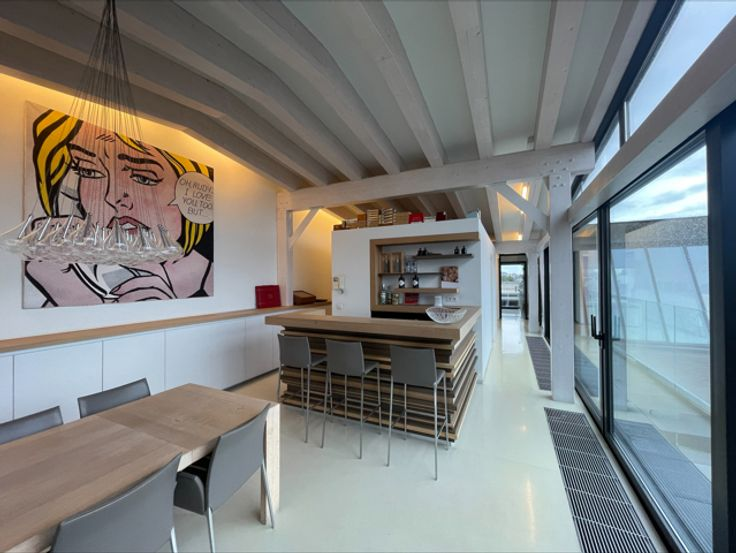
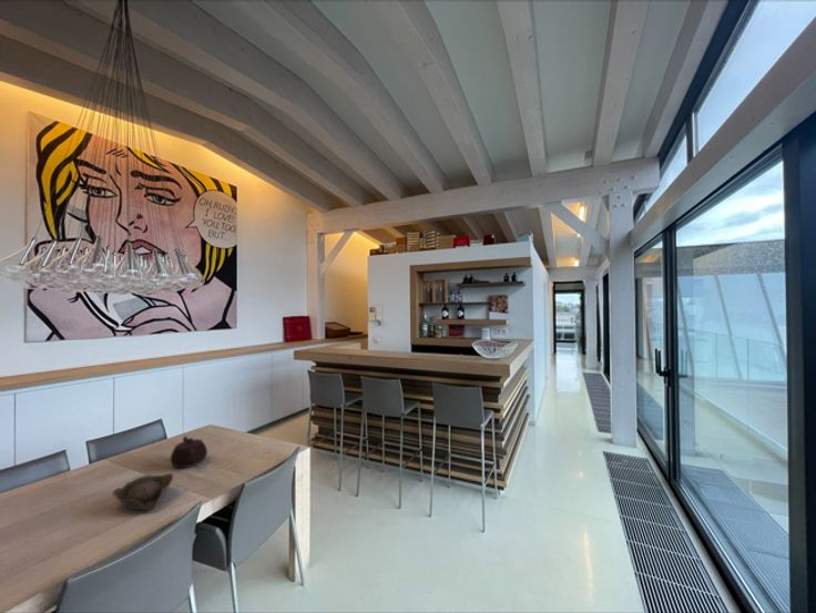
+ teapot (188, 450)
+ bowl (145, 493)
